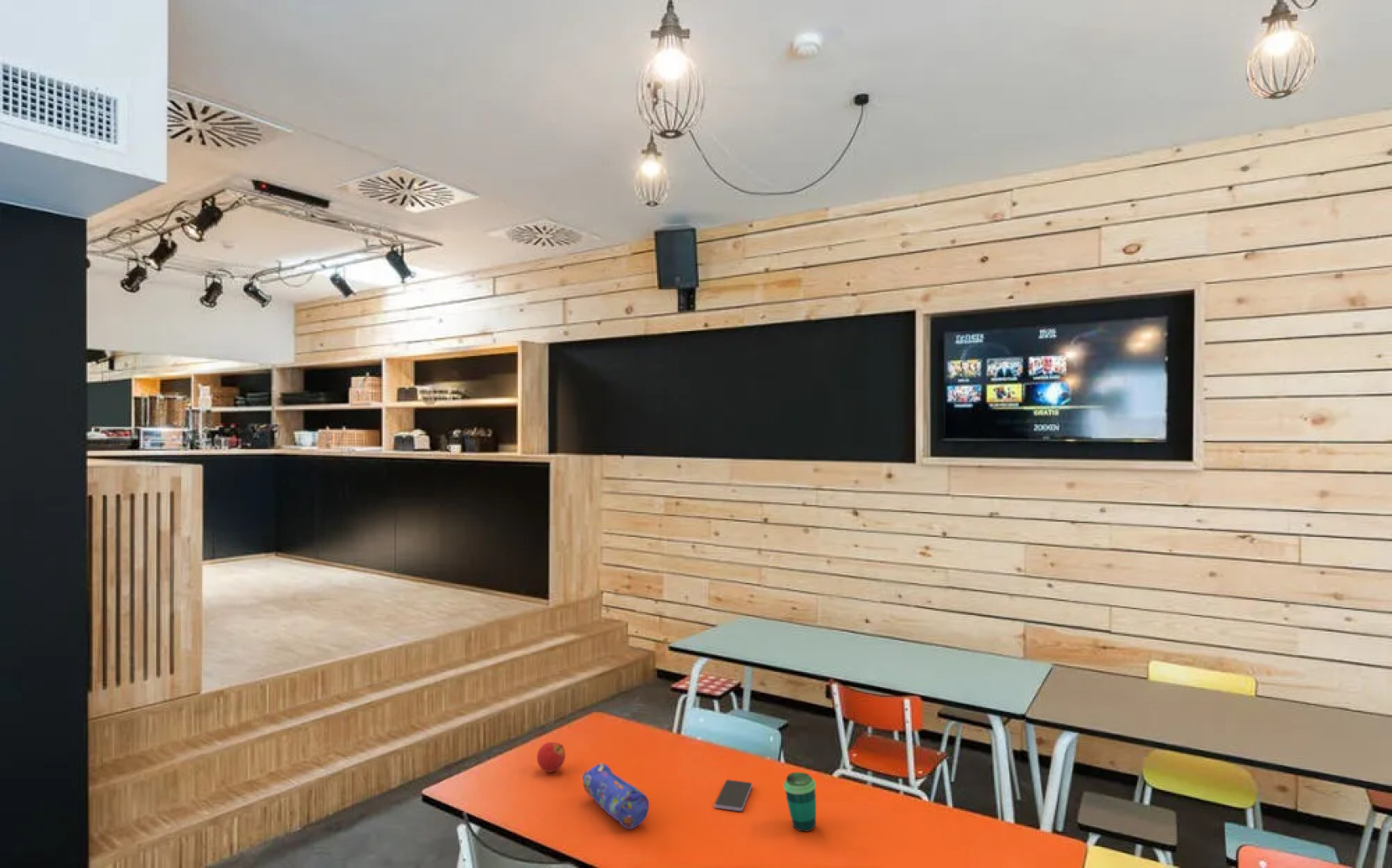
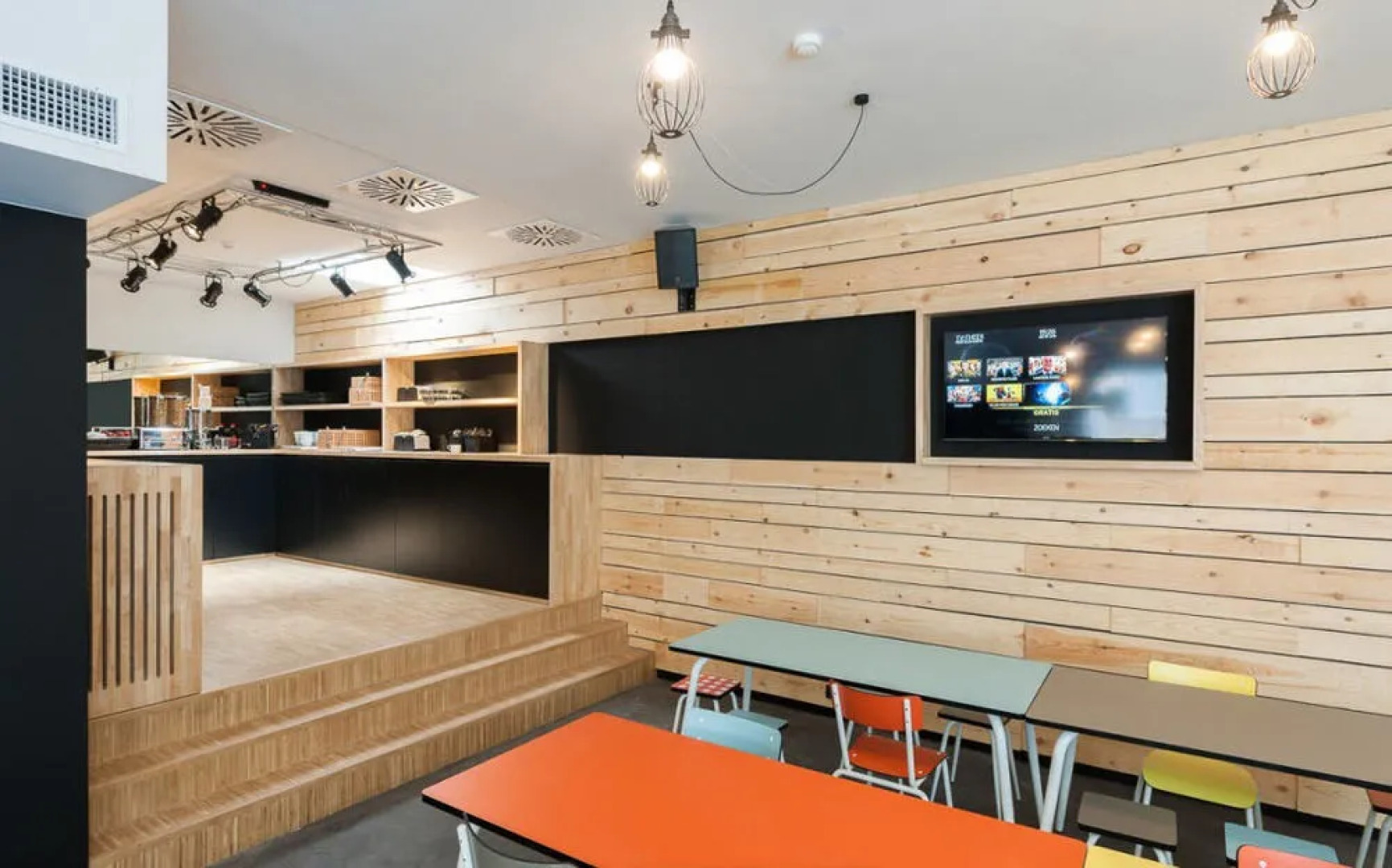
- smartphone (733, 795)
- cup (799, 801)
- pencil case (614, 792)
- fruit (551, 756)
